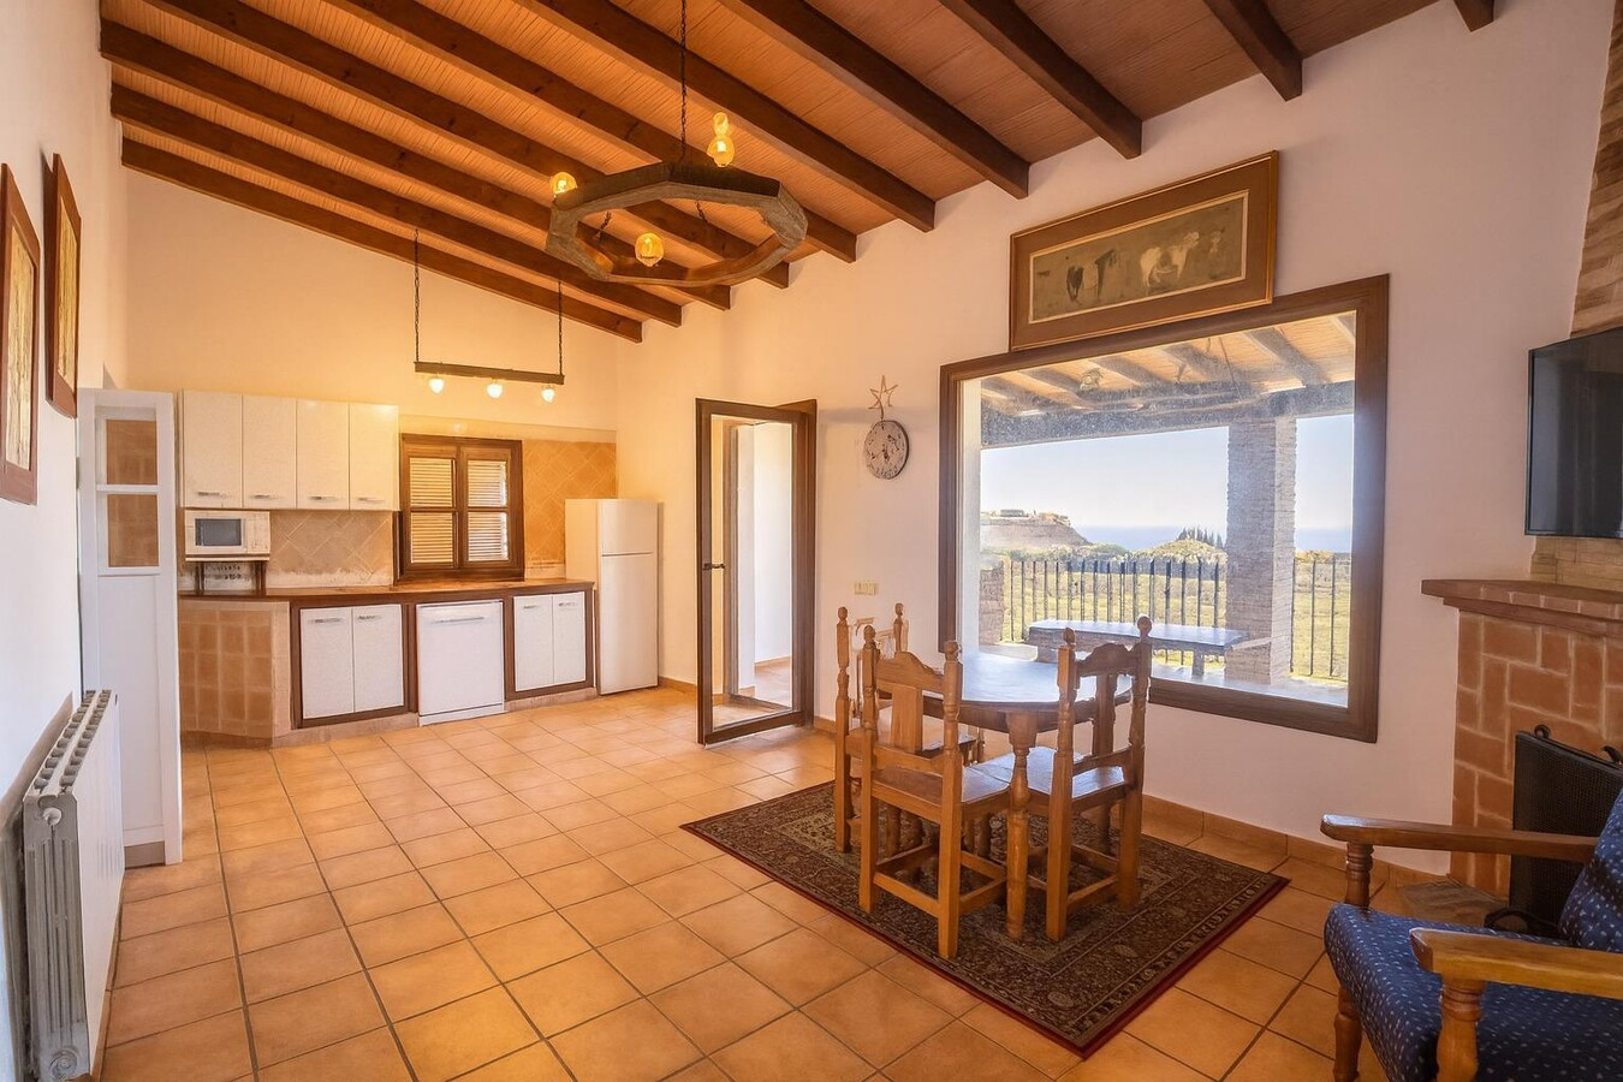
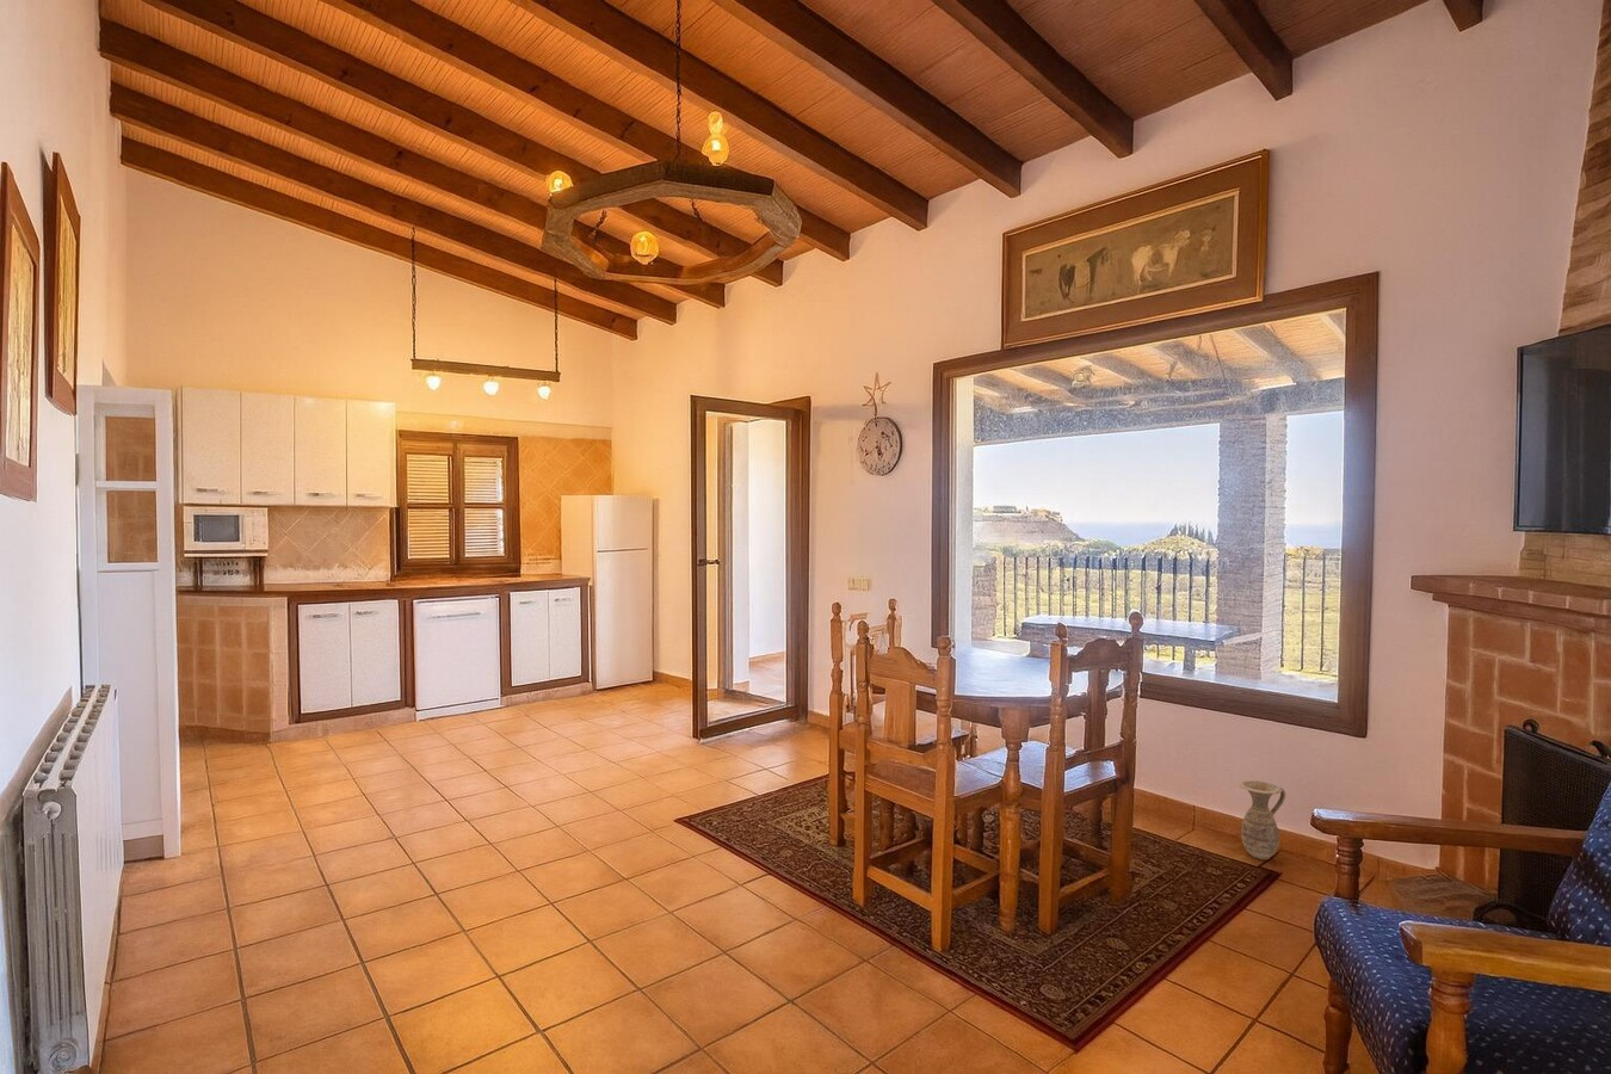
+ ceramic jug (1259, 820)
